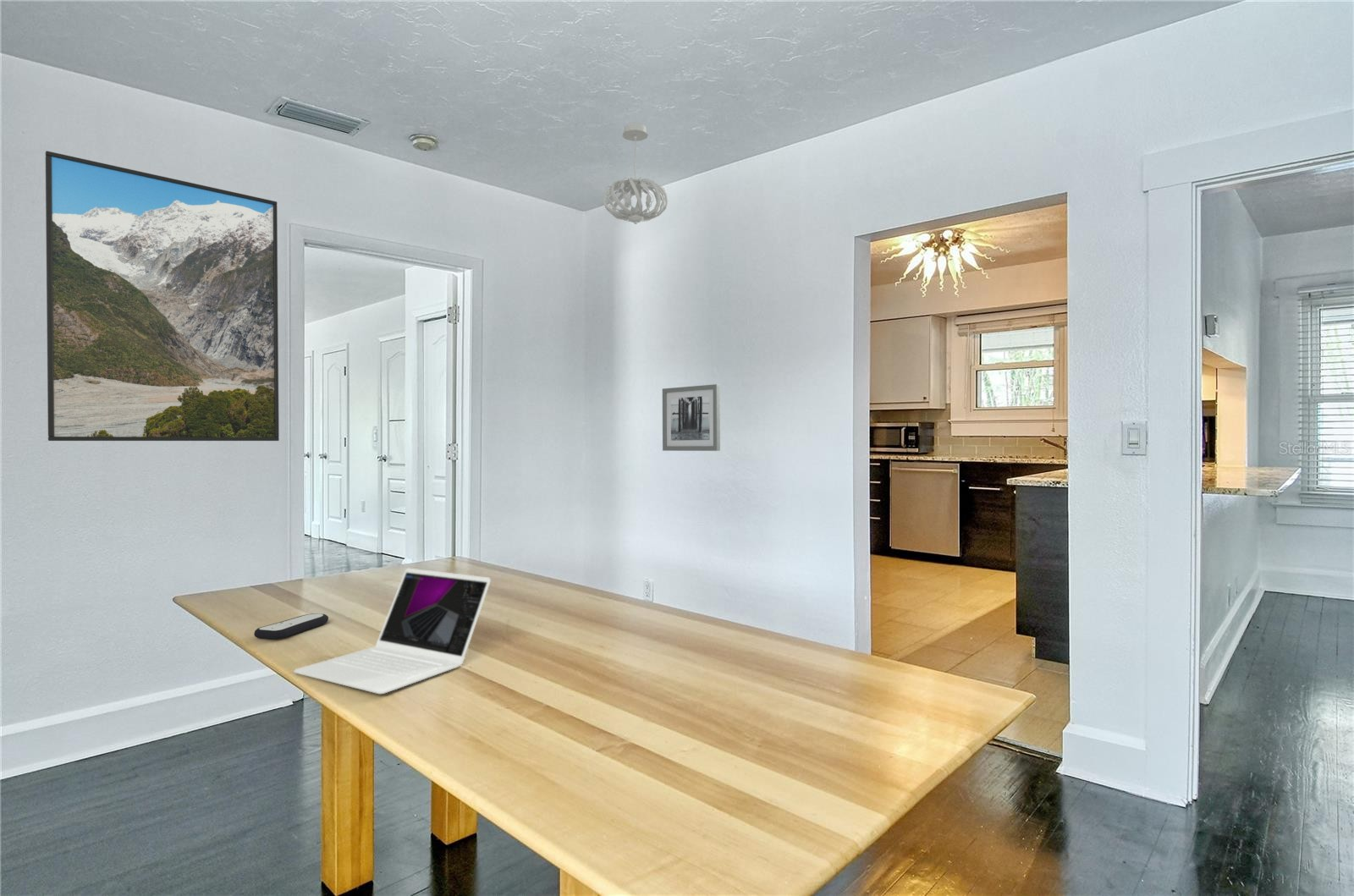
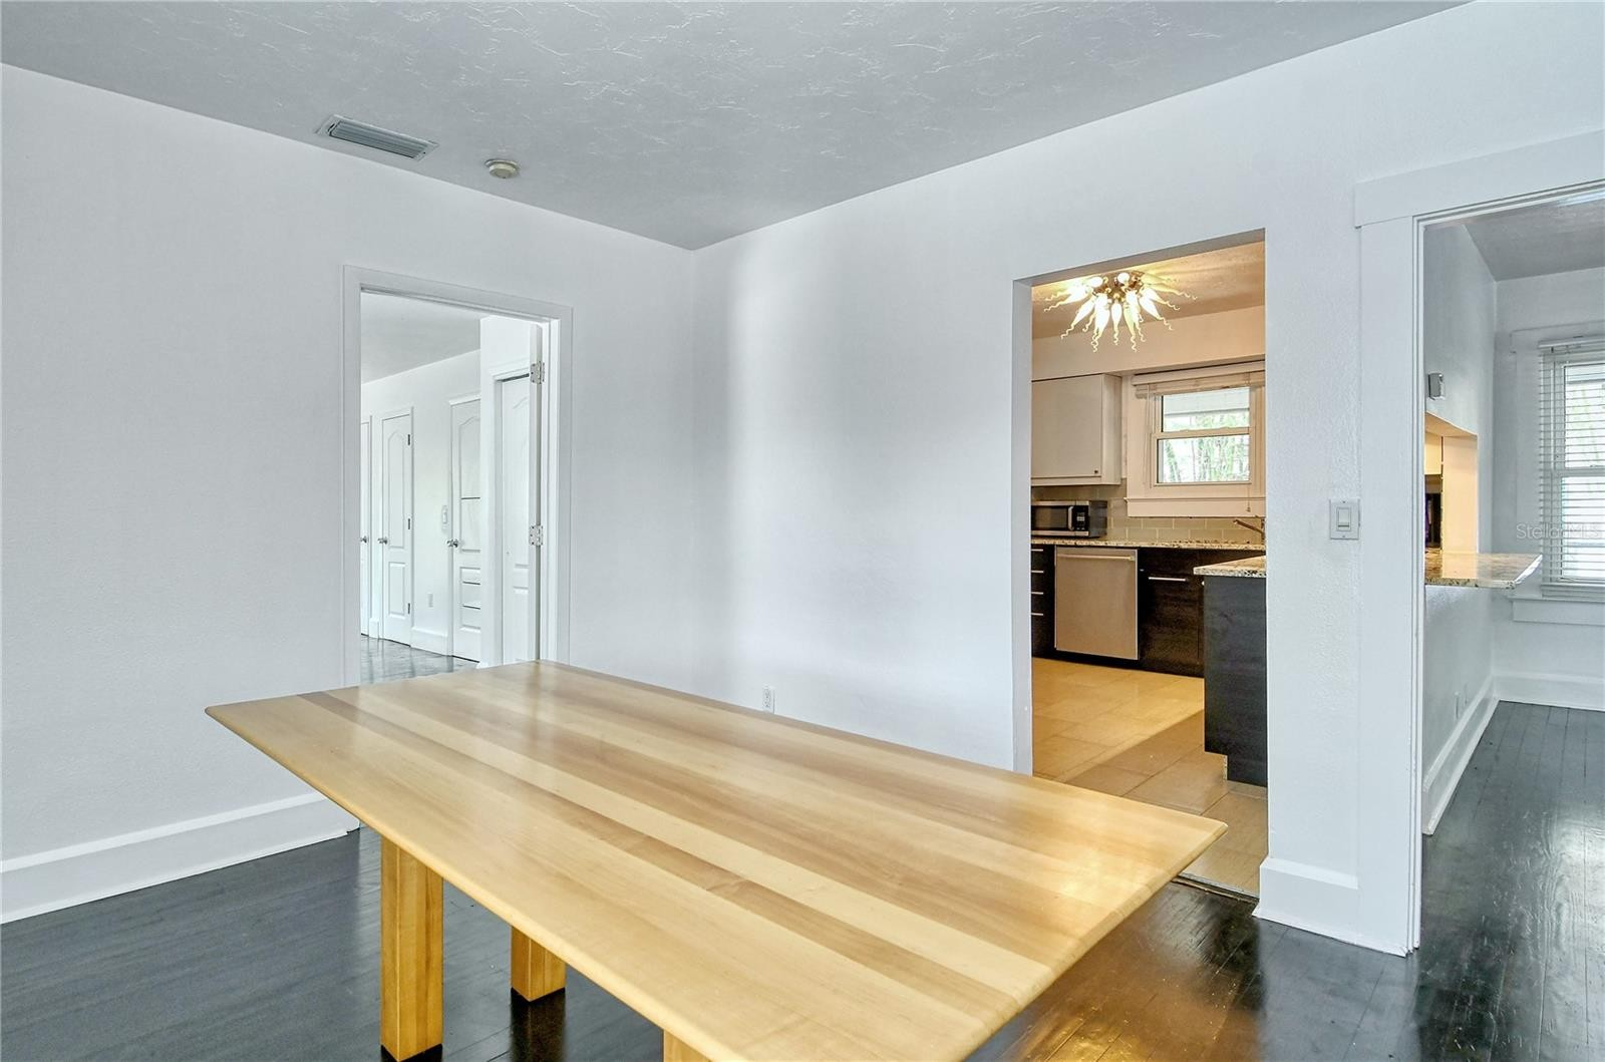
- pendant light (635, 175)
- remote control (294, 625)
- laptop (396, 618)
- wall art (690, 418)
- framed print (173, 310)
